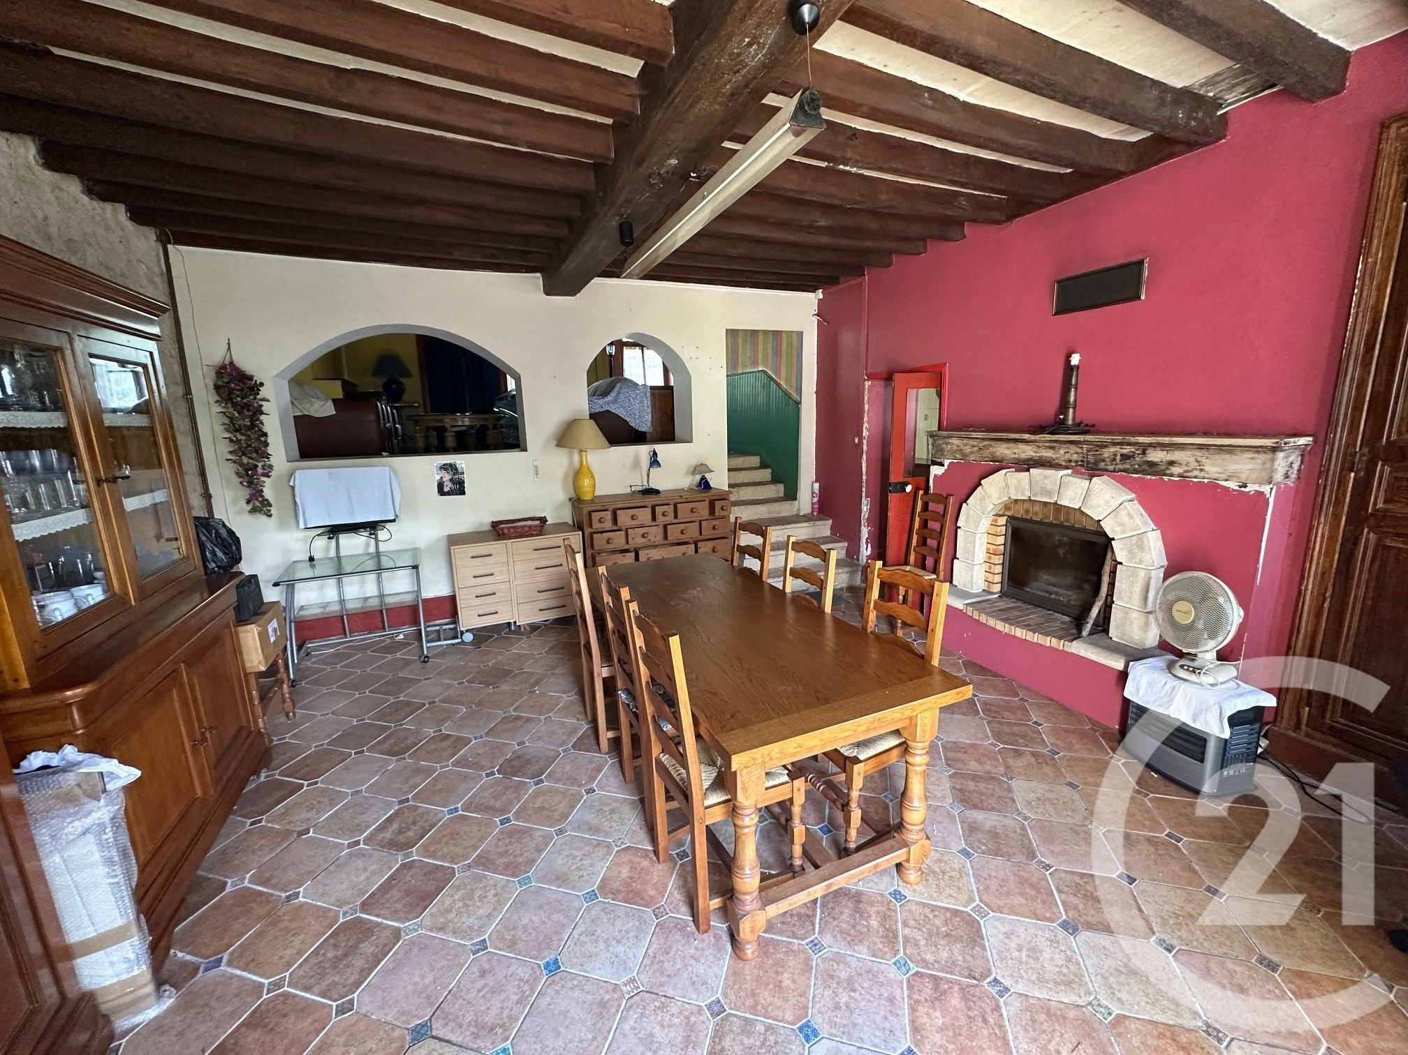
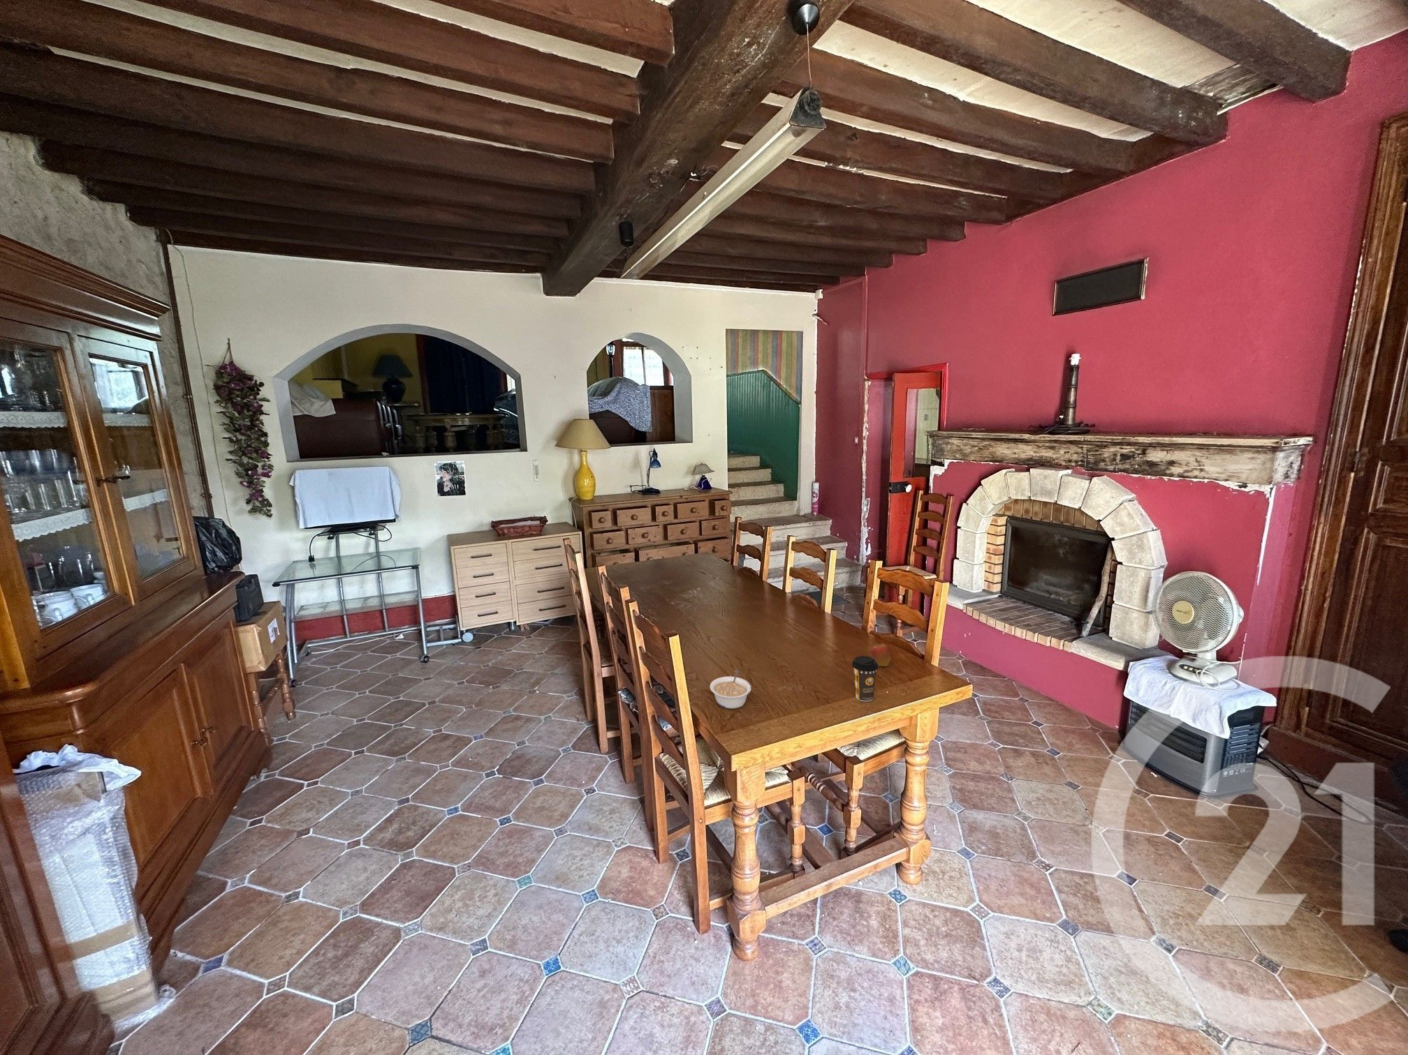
+ fruit (880, 653)
+ legume (729, 692)
+ coffee cup (865, 679)
